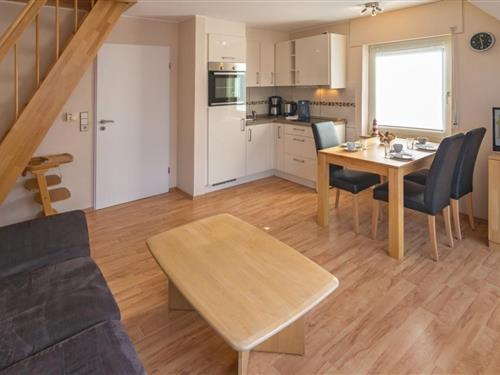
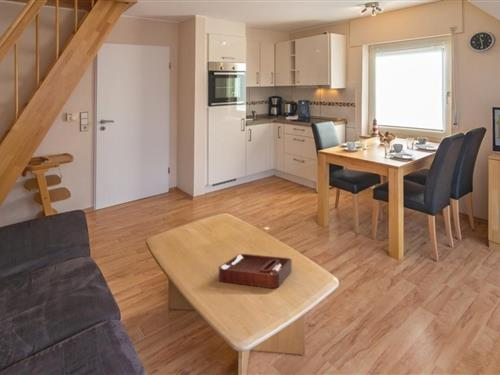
+ decorative tray (256, 269)
